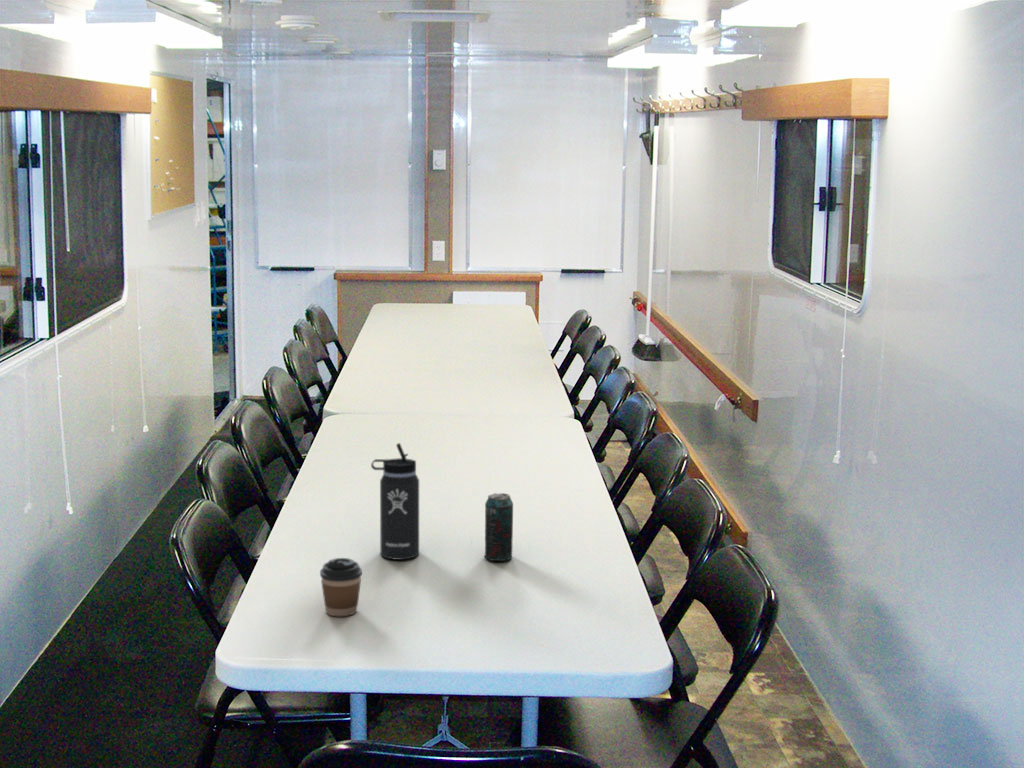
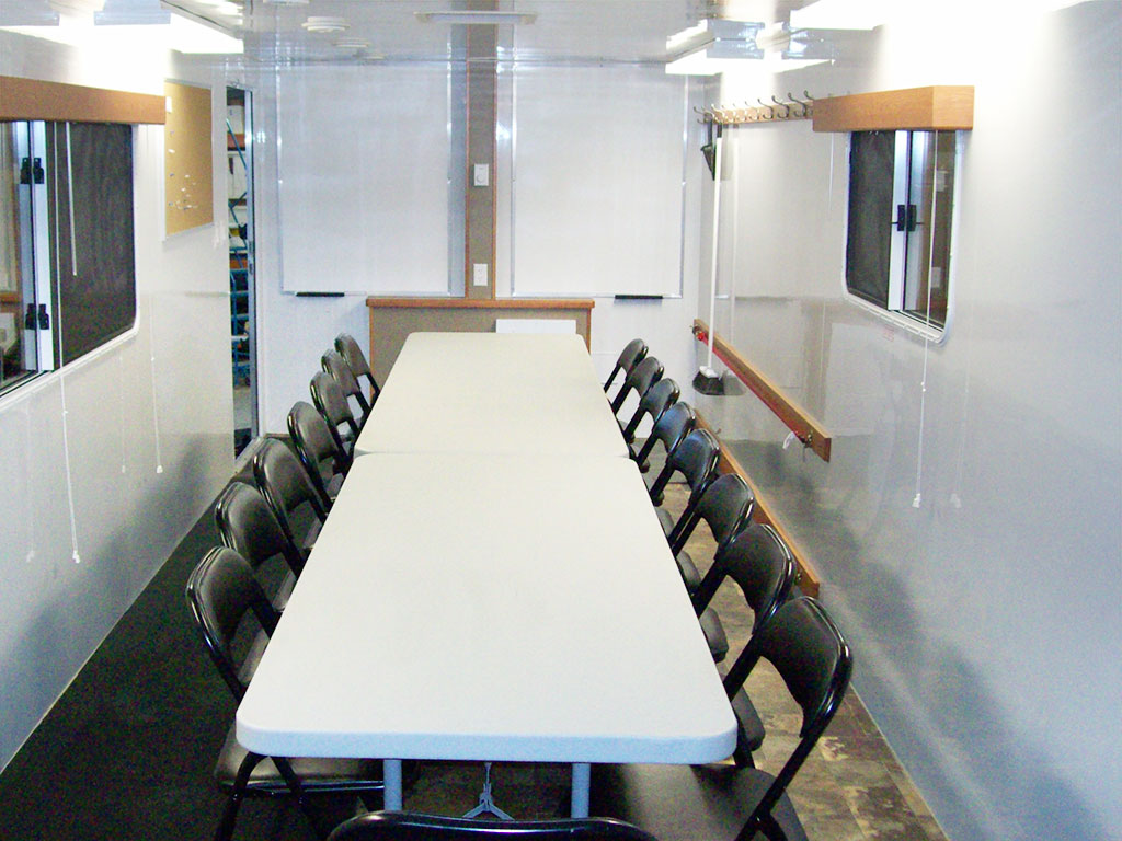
- thermos bottle (395, 498)
- coffee cup (341, 584)
- beverage can (498, 526)
